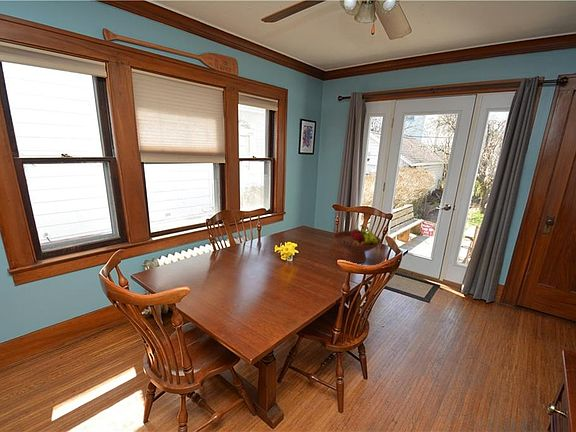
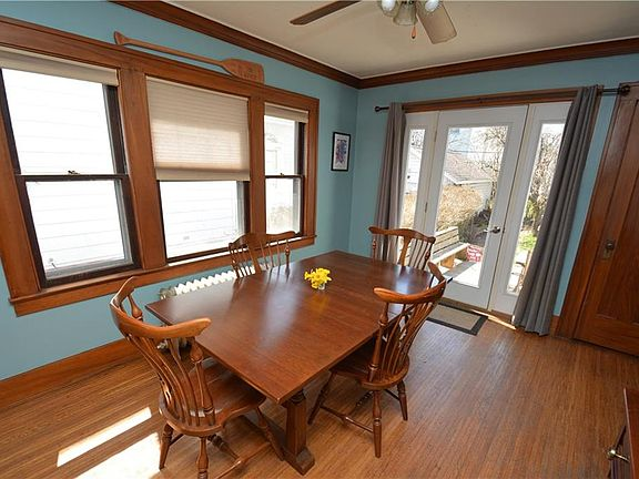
- fruit bowl (355, 244)
